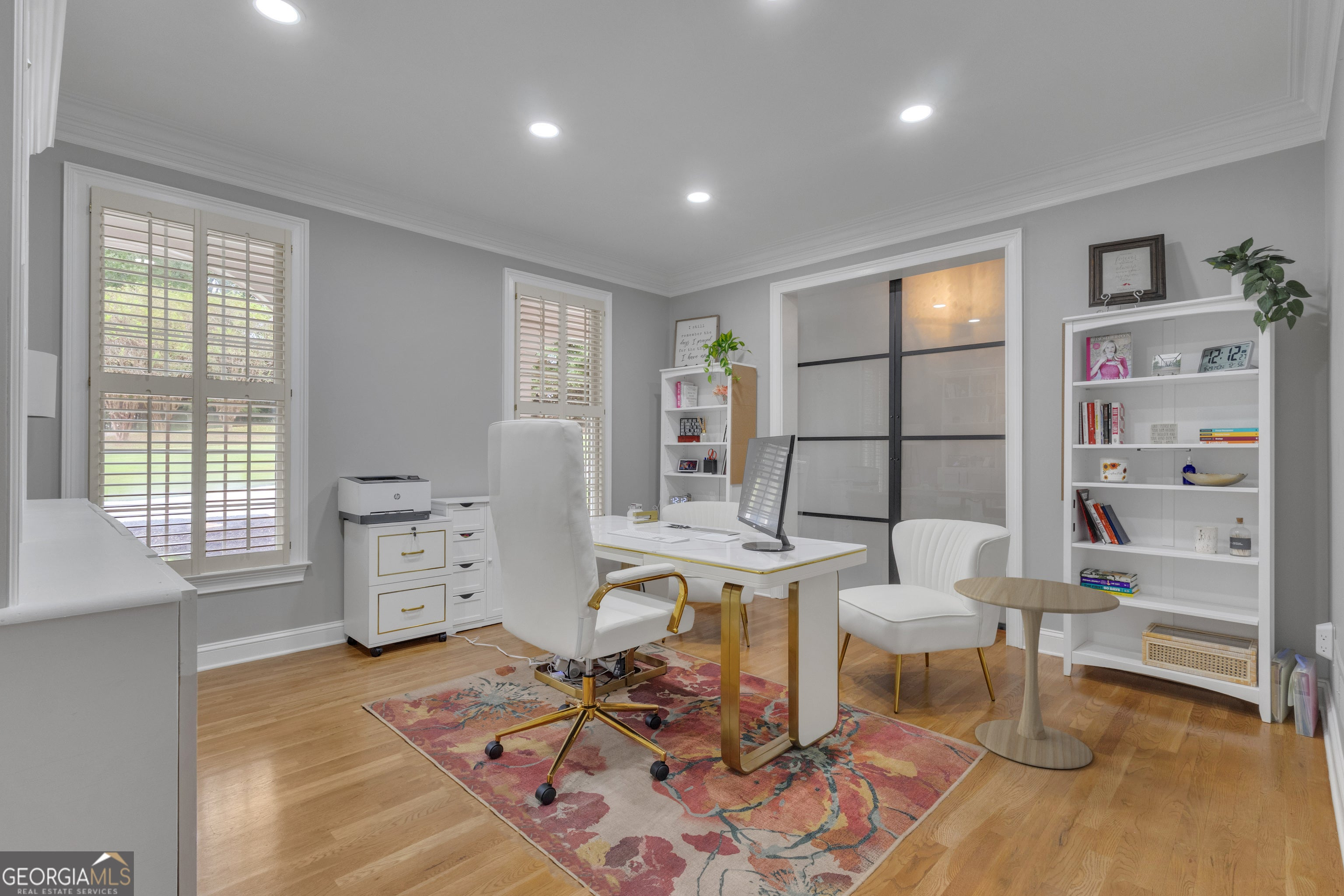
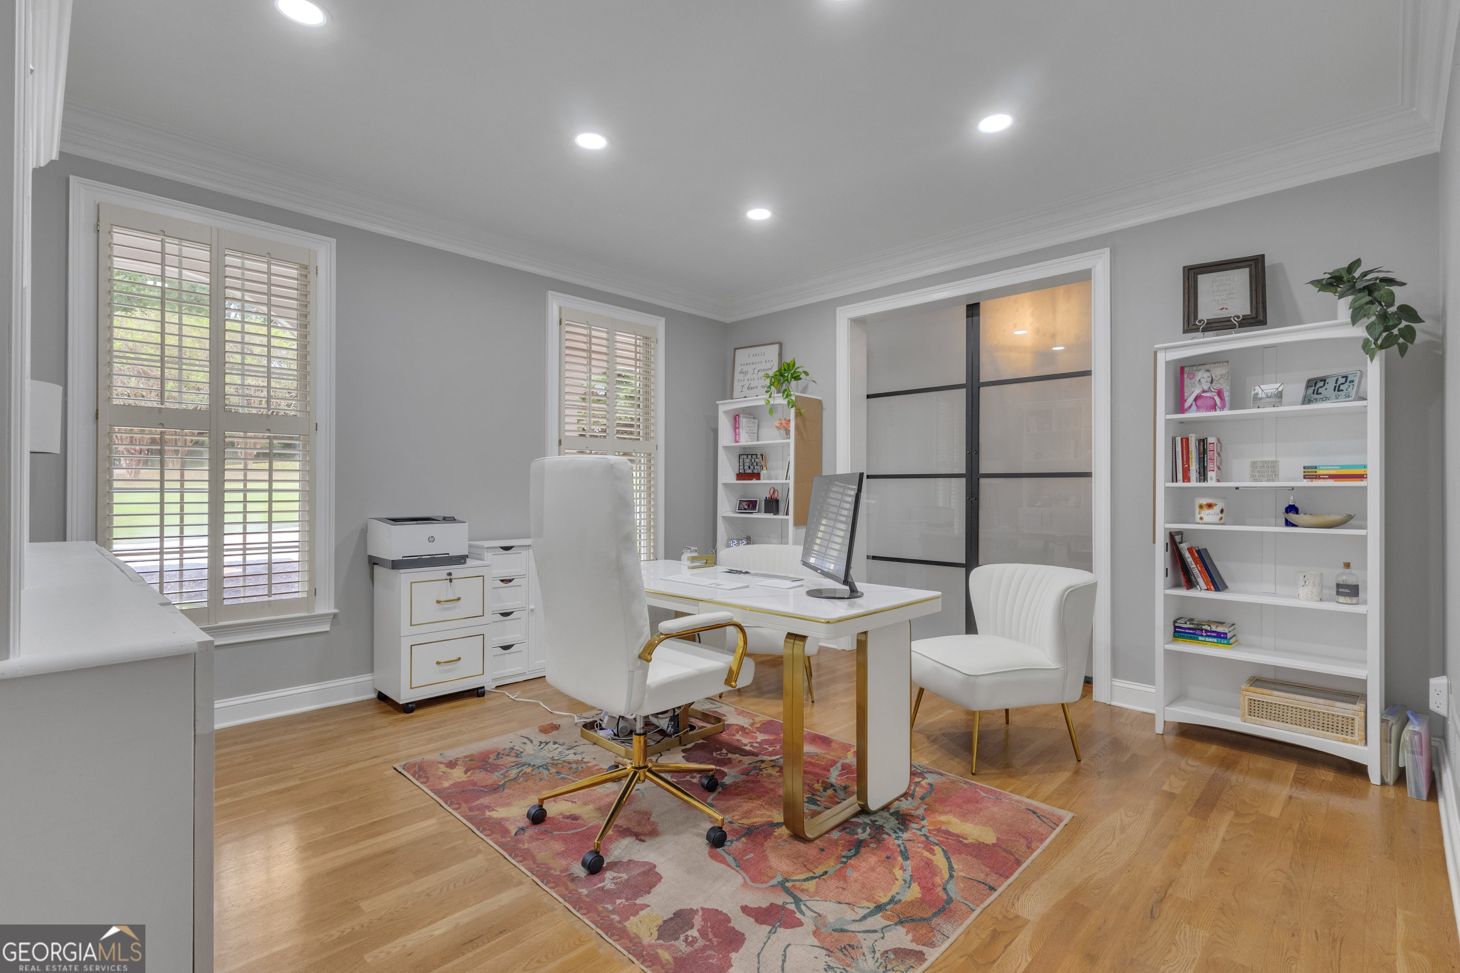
- side table (1032, 667)
